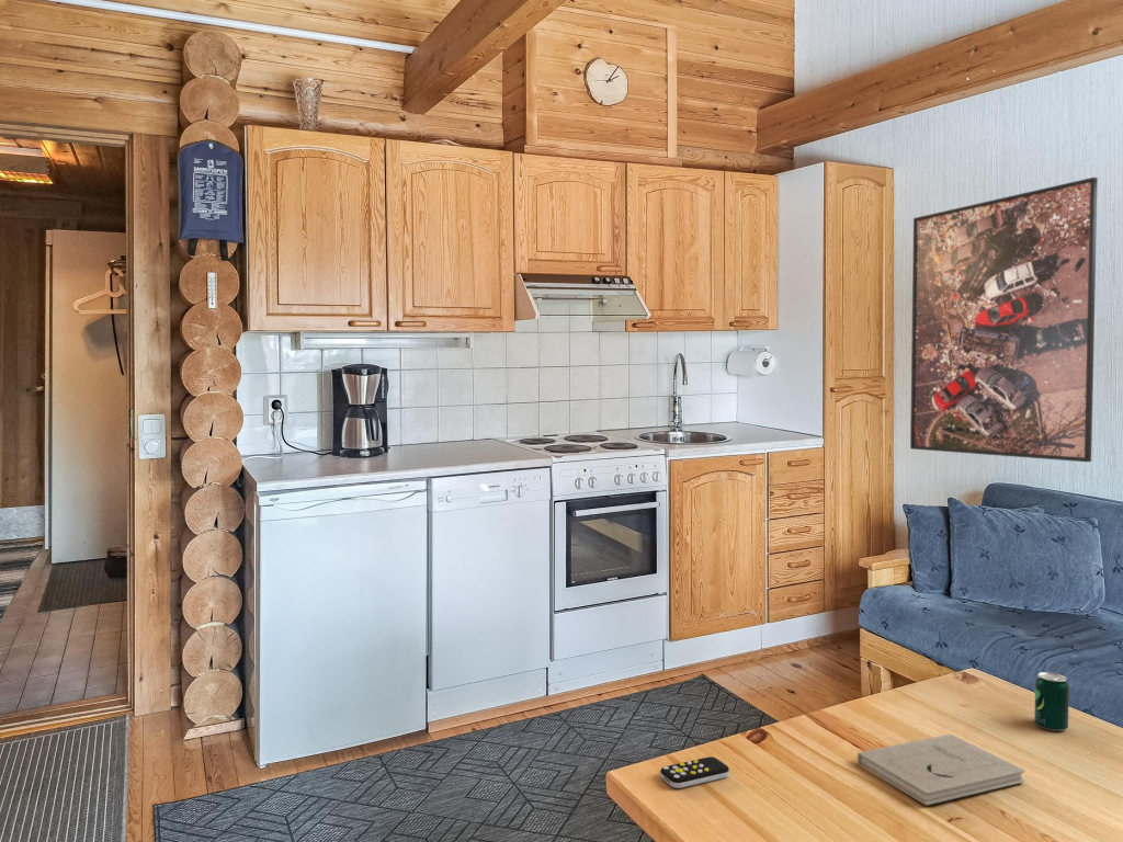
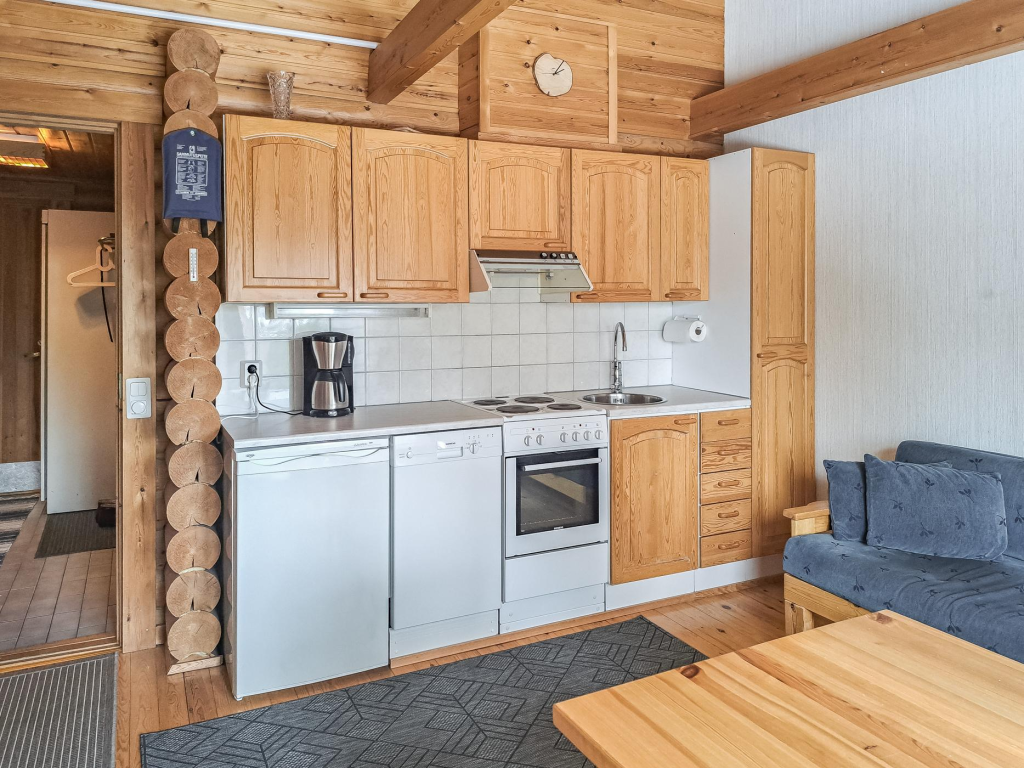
- beverage can (1051, 701)
- book (939, 766)
- remote control (694, 771)
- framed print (994, 328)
